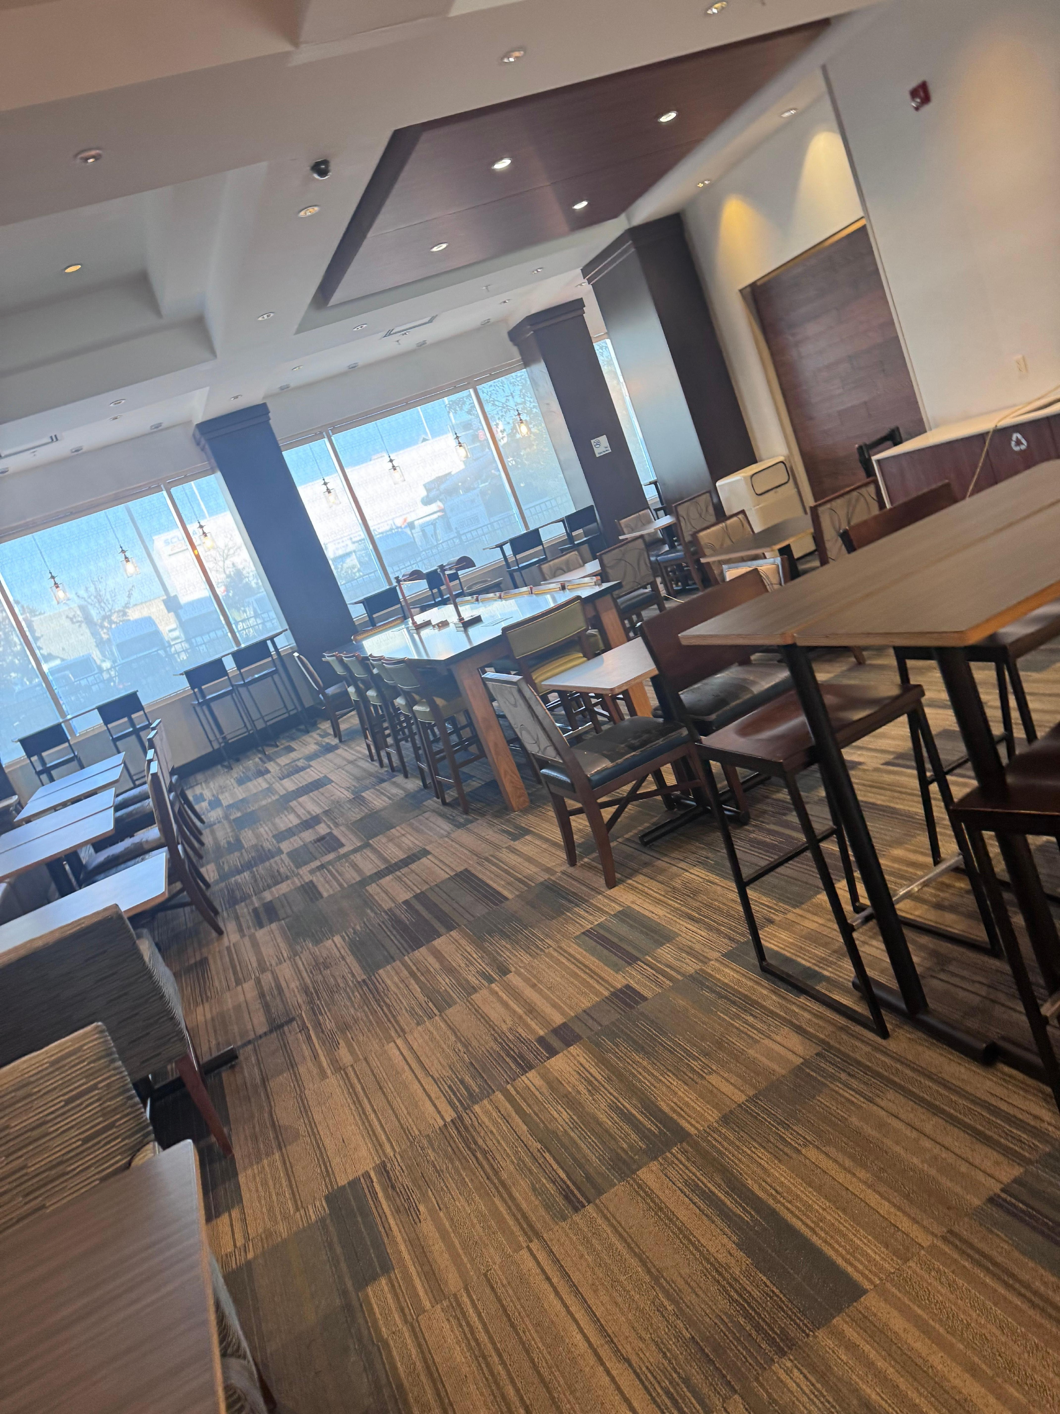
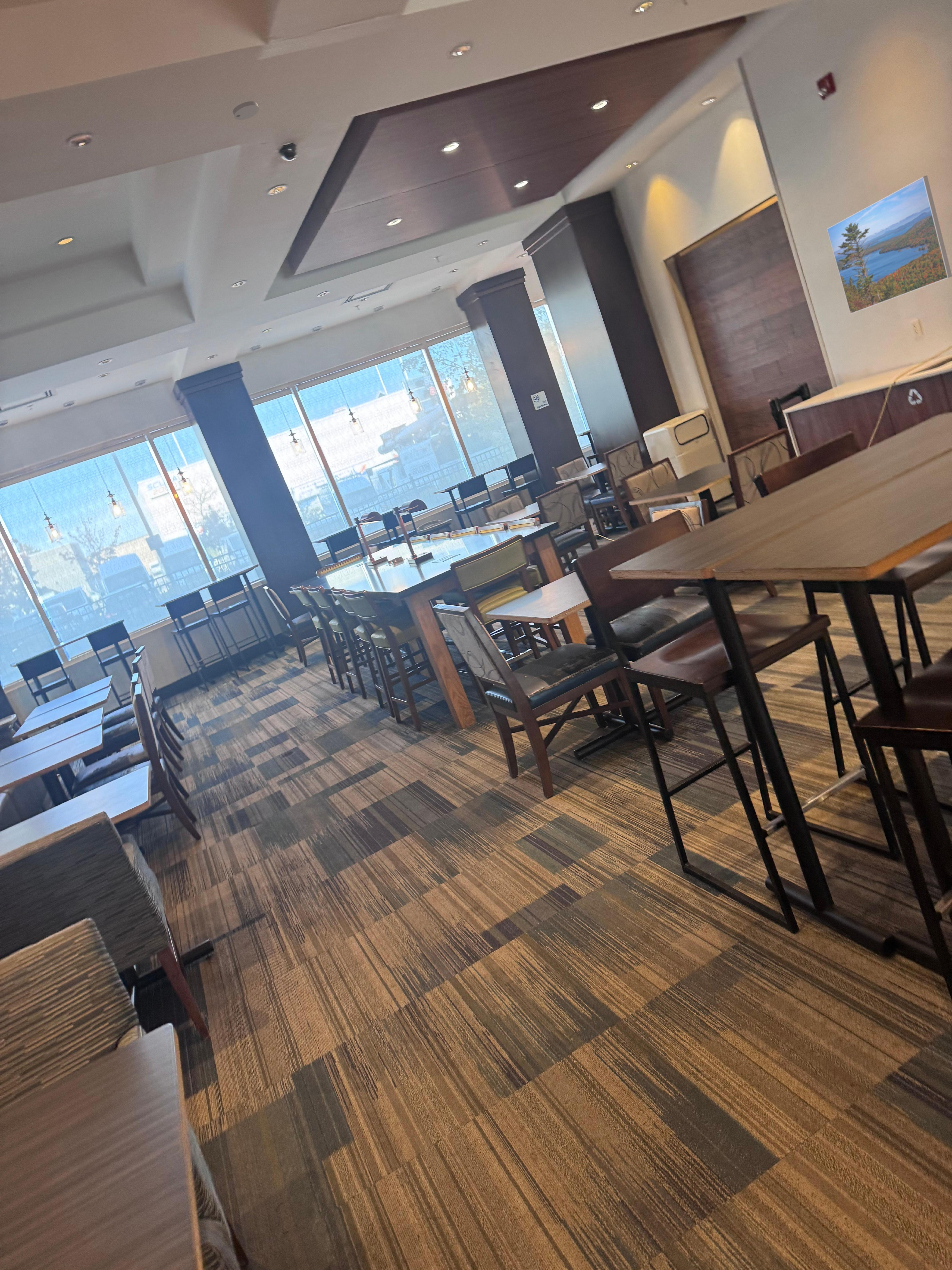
+ smoke detector (246, 111)
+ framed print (885, 251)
